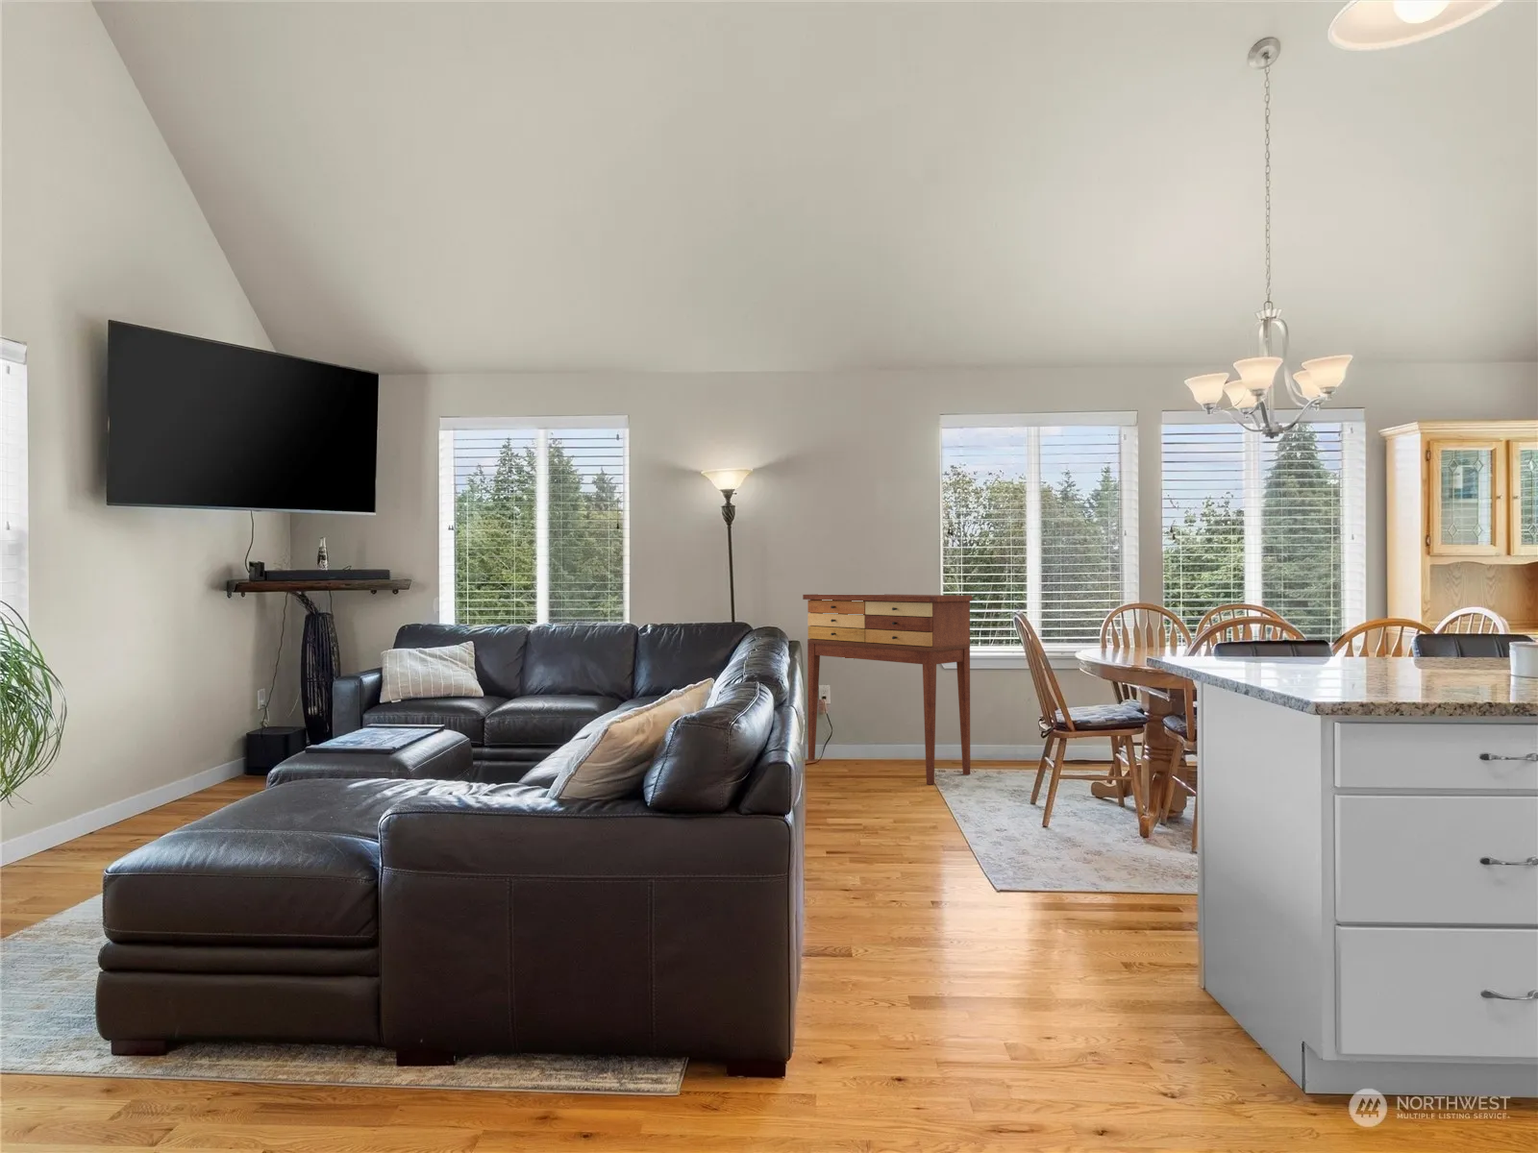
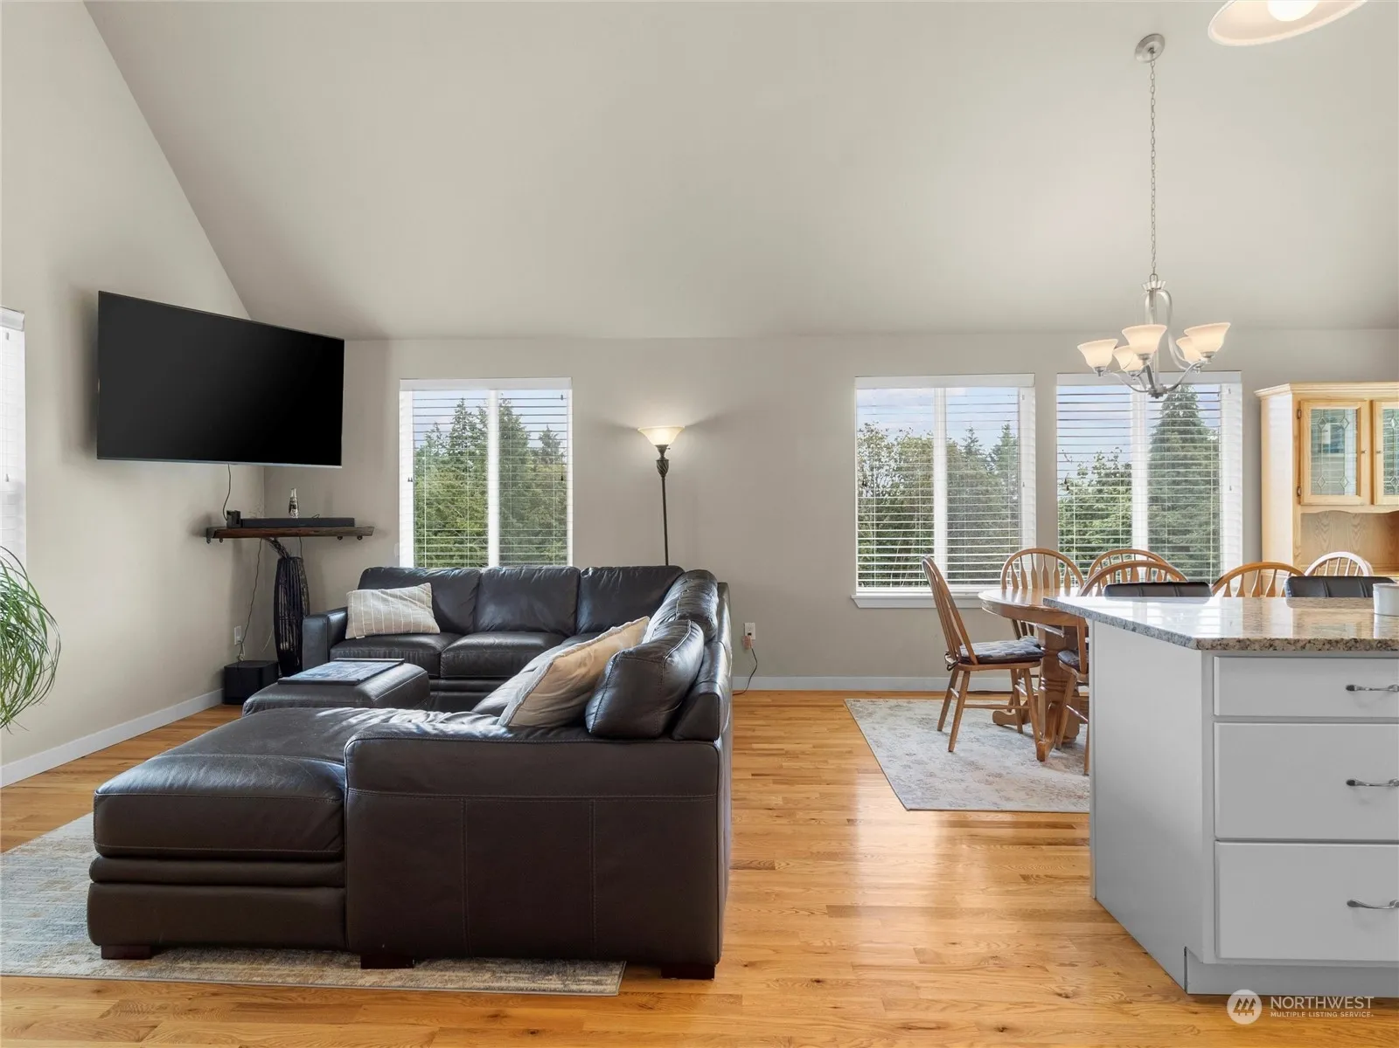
- console table (883, 660)
